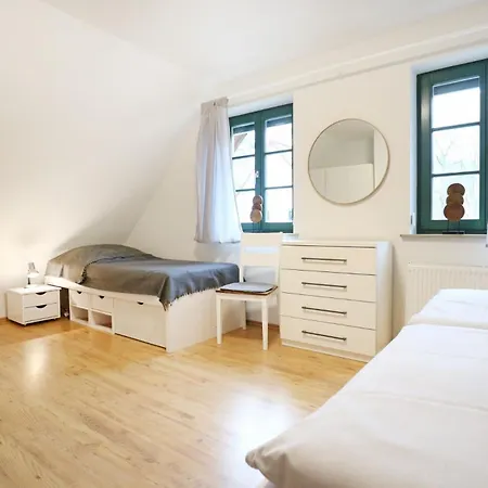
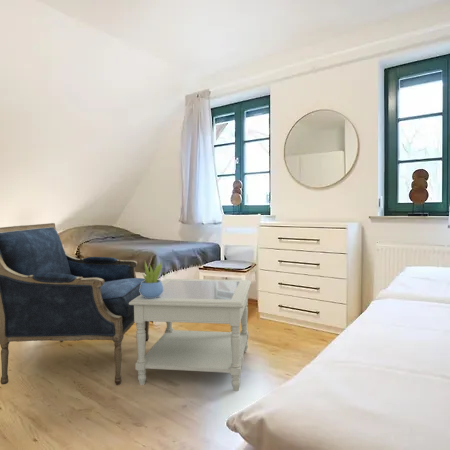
+ armchair (82, 292)
+ side table (197, 331)
+ succulent plant (151, 278)
